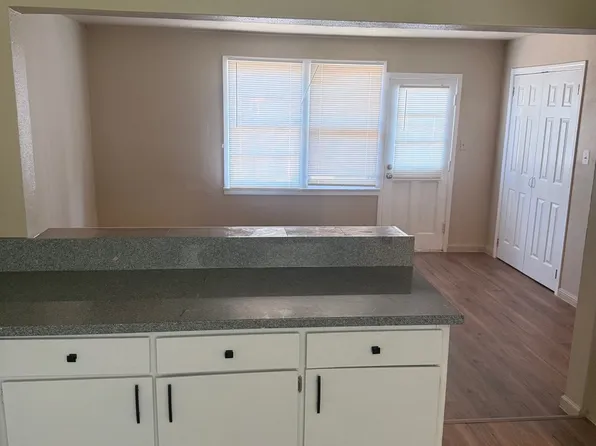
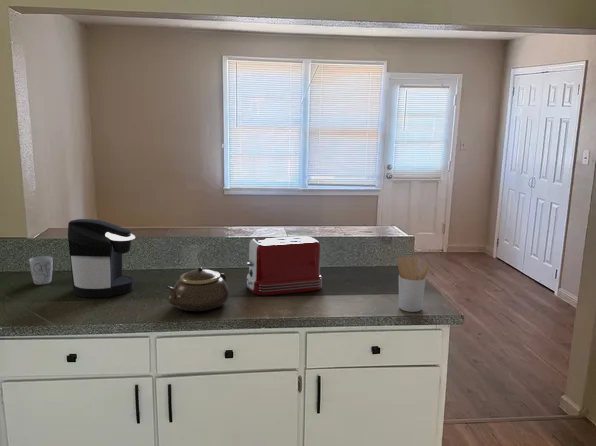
+ utensil holder (410, 282)
+ mug (42, 269)
+ toaster (284, 263)
+ teapot (200, 286)
+ coffee maker (103, 255)
